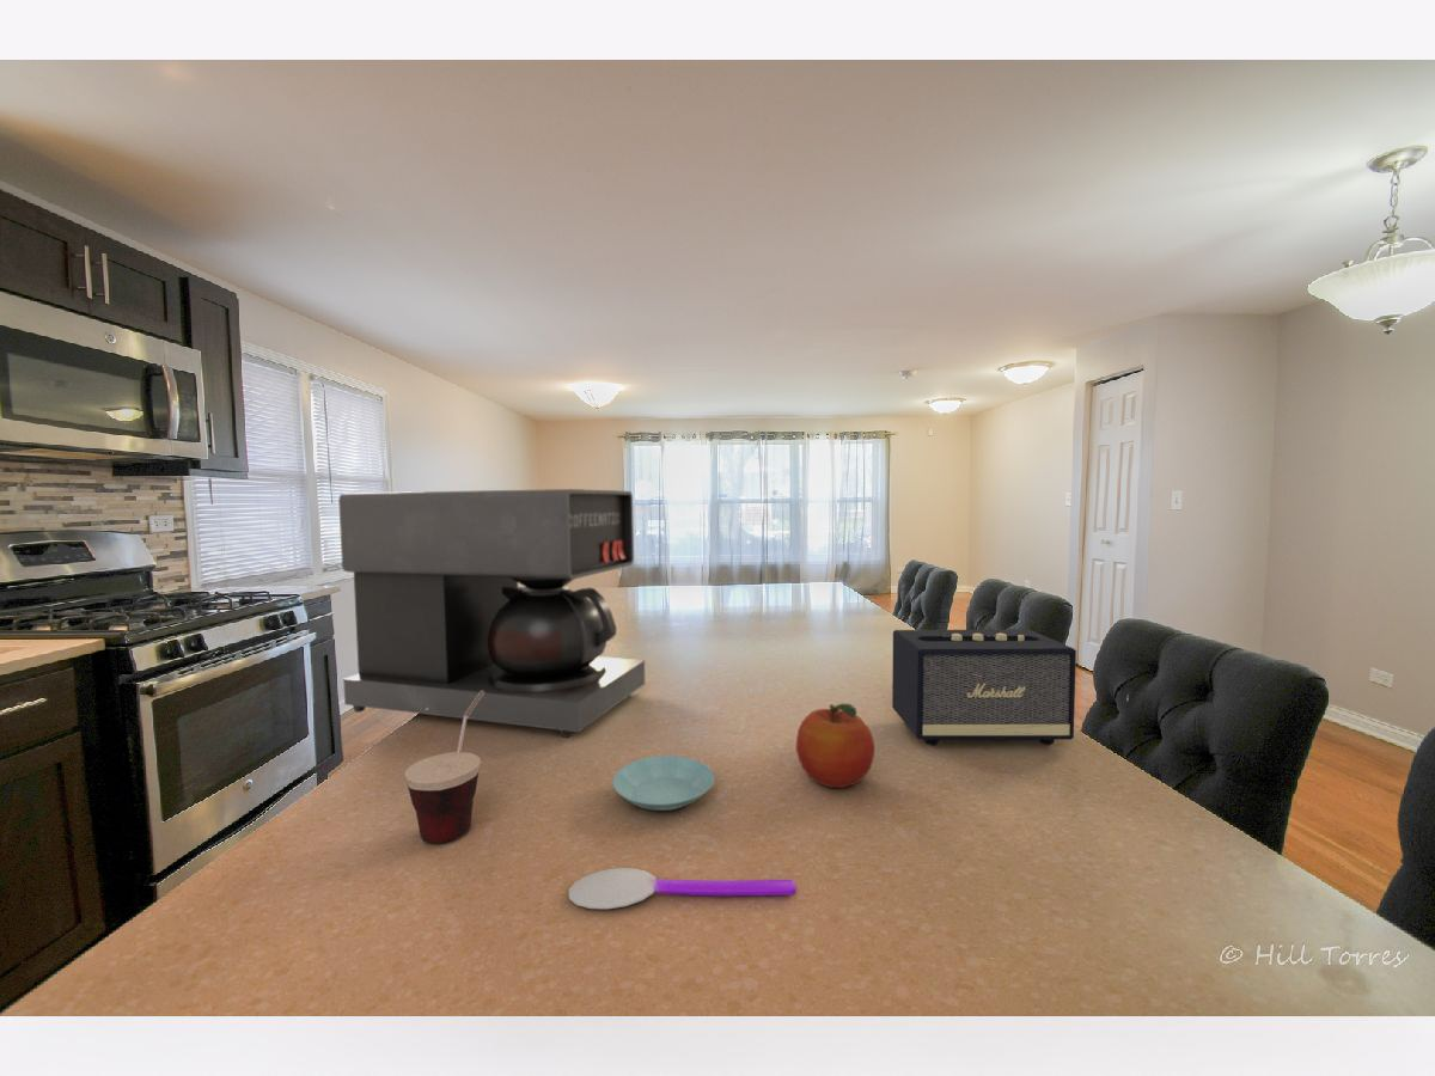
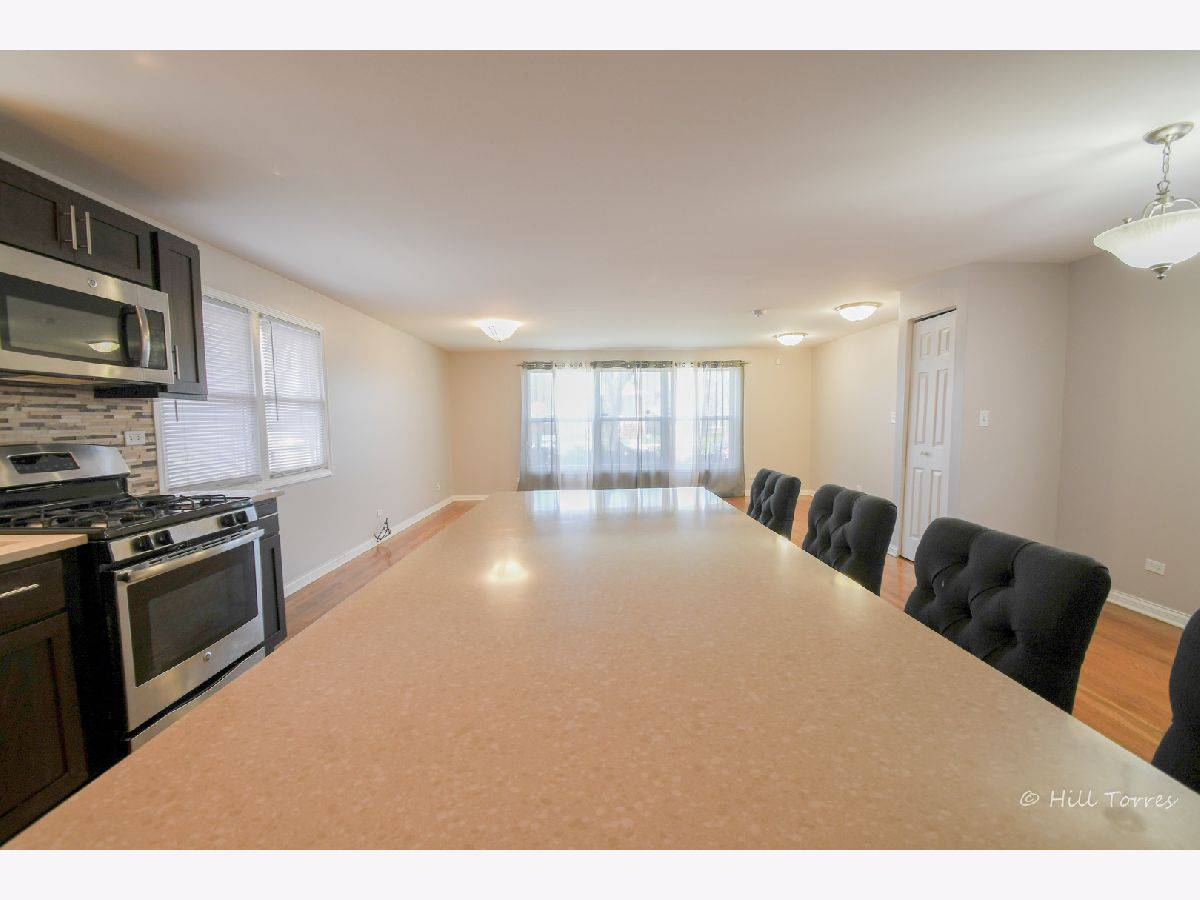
- speaker (977, 683)
- fruit (833, 739)
- coffee maker (496, 598)
- spoon (682, 885)
- saucer (664, 785)
- cup (457, 763)
